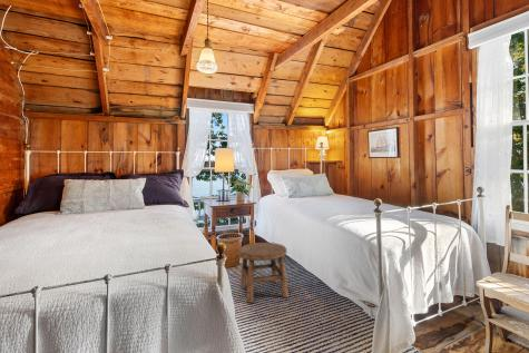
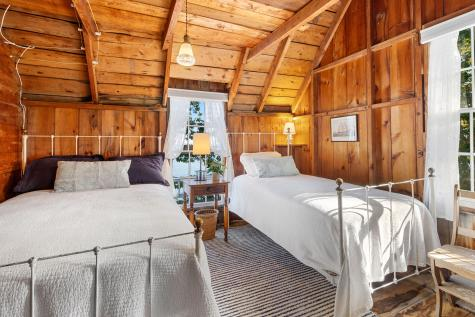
- stool (262, 268)
